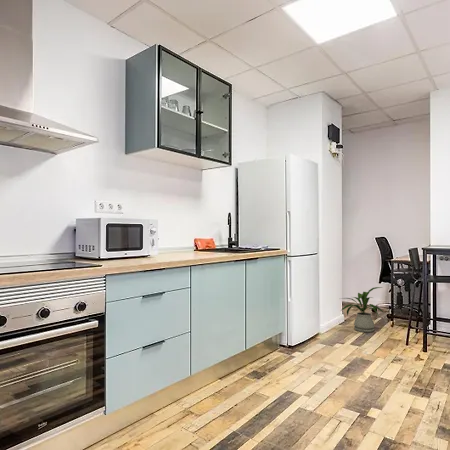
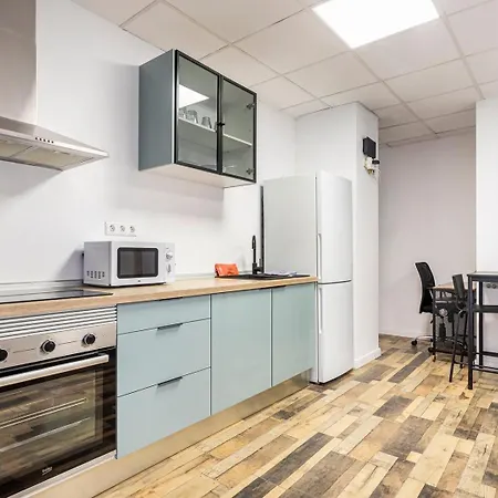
- house plant (359, 307)
